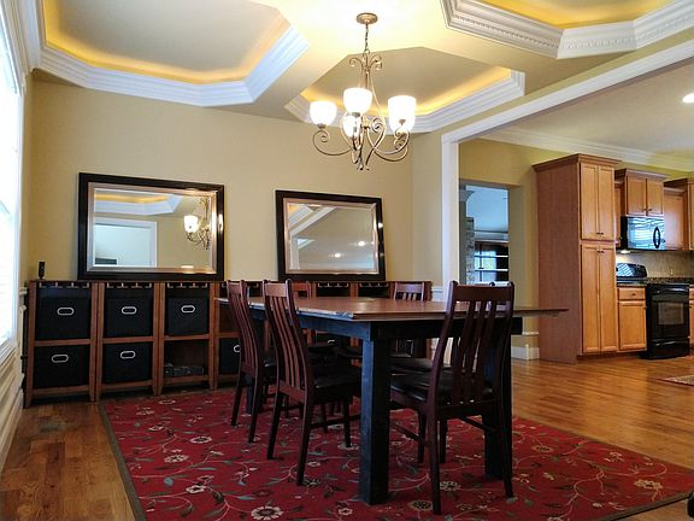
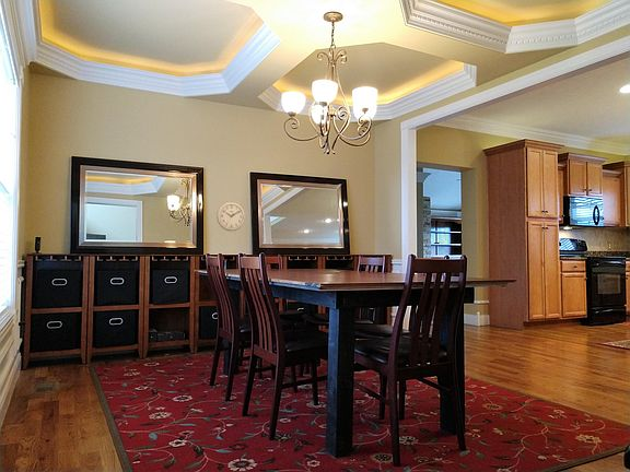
+ wall clock (231, 216)
